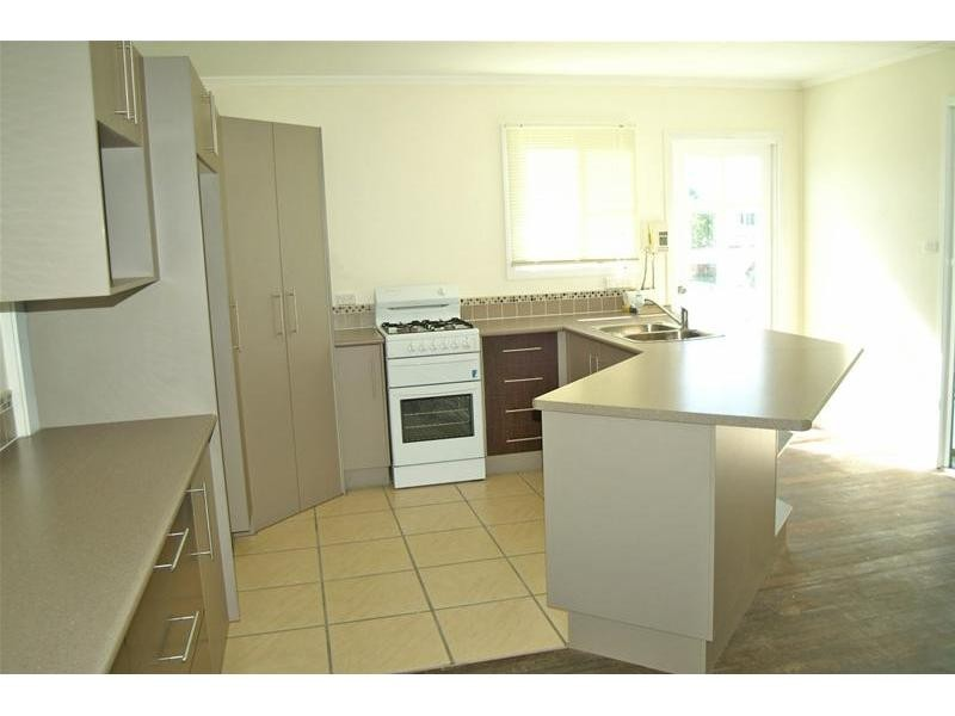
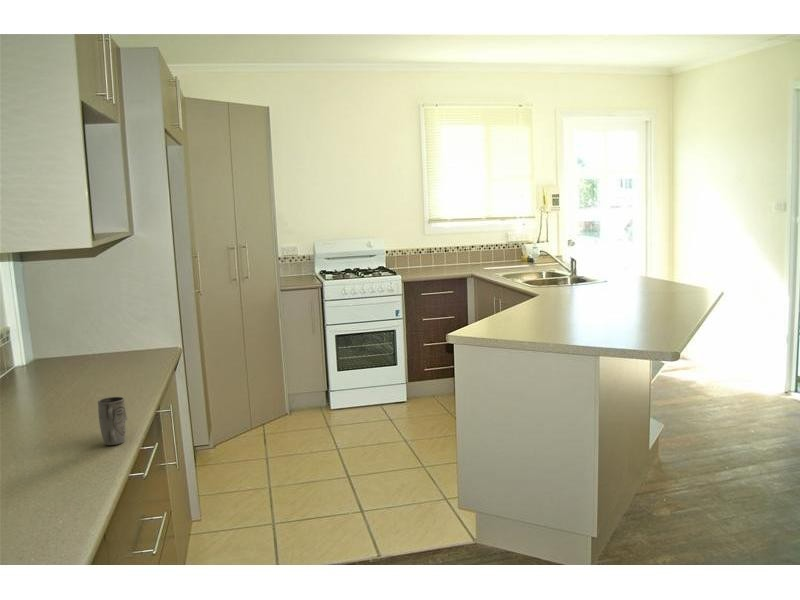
+ mug (113, 419)
